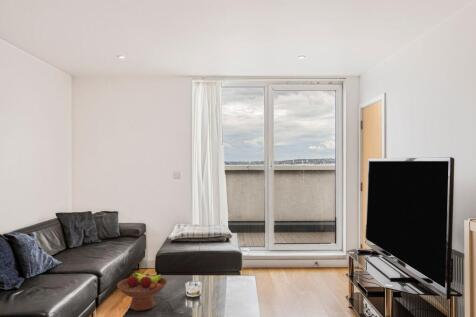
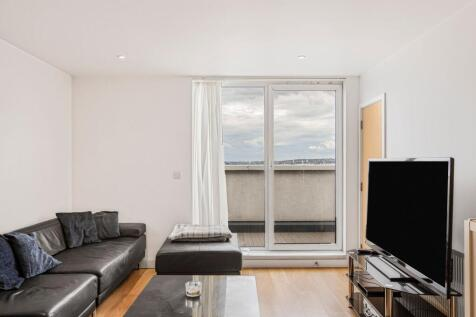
- fruit bowl (142, 290)
